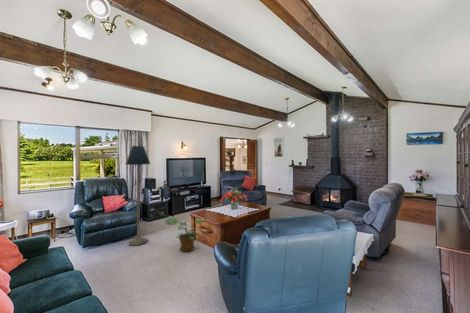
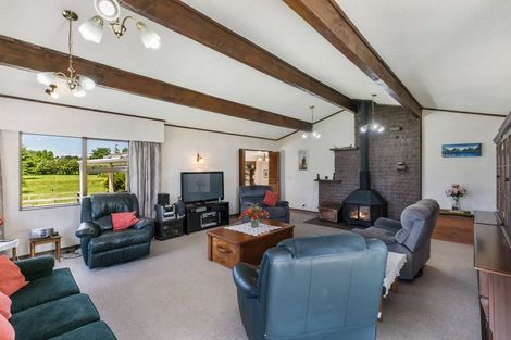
- potted plant (185, 233)
- floor lamp (138, 193)
